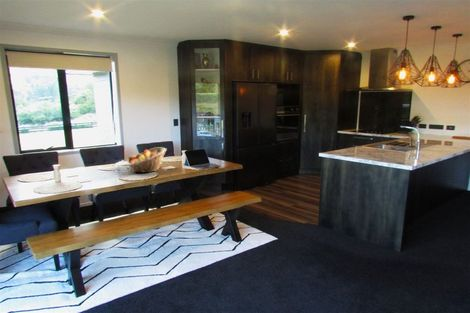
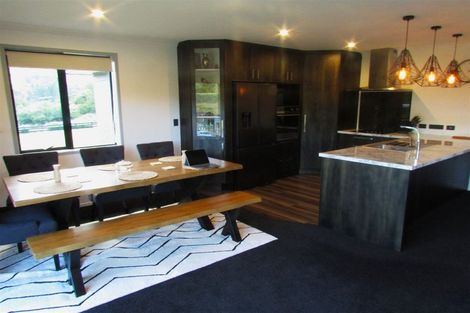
- fruit basket (146, 159)
